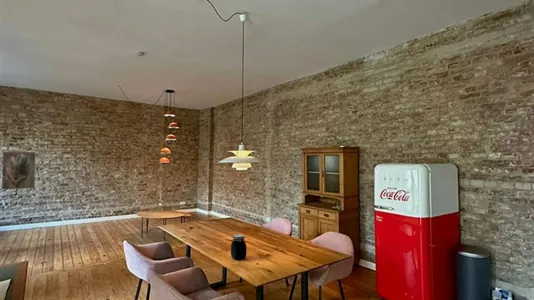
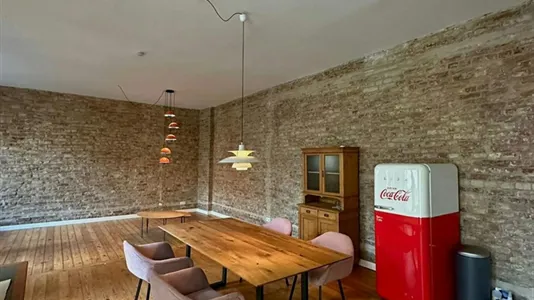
- jar (238, 246)
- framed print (19, 170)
